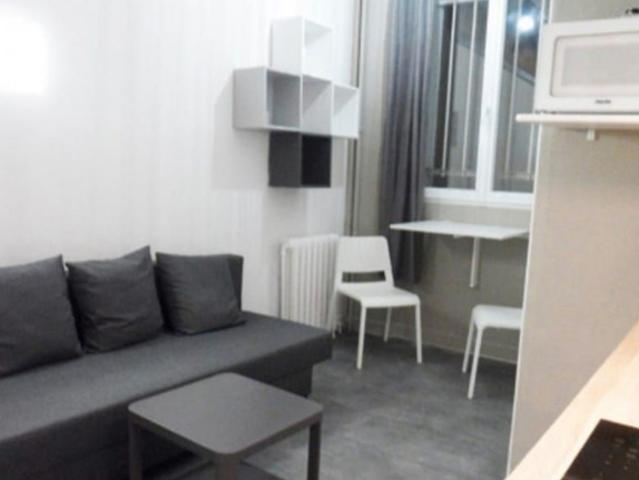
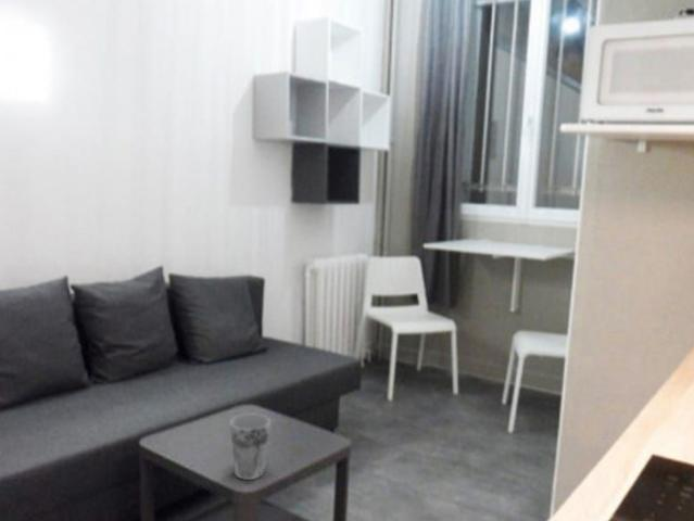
+ cup (250, 447)
